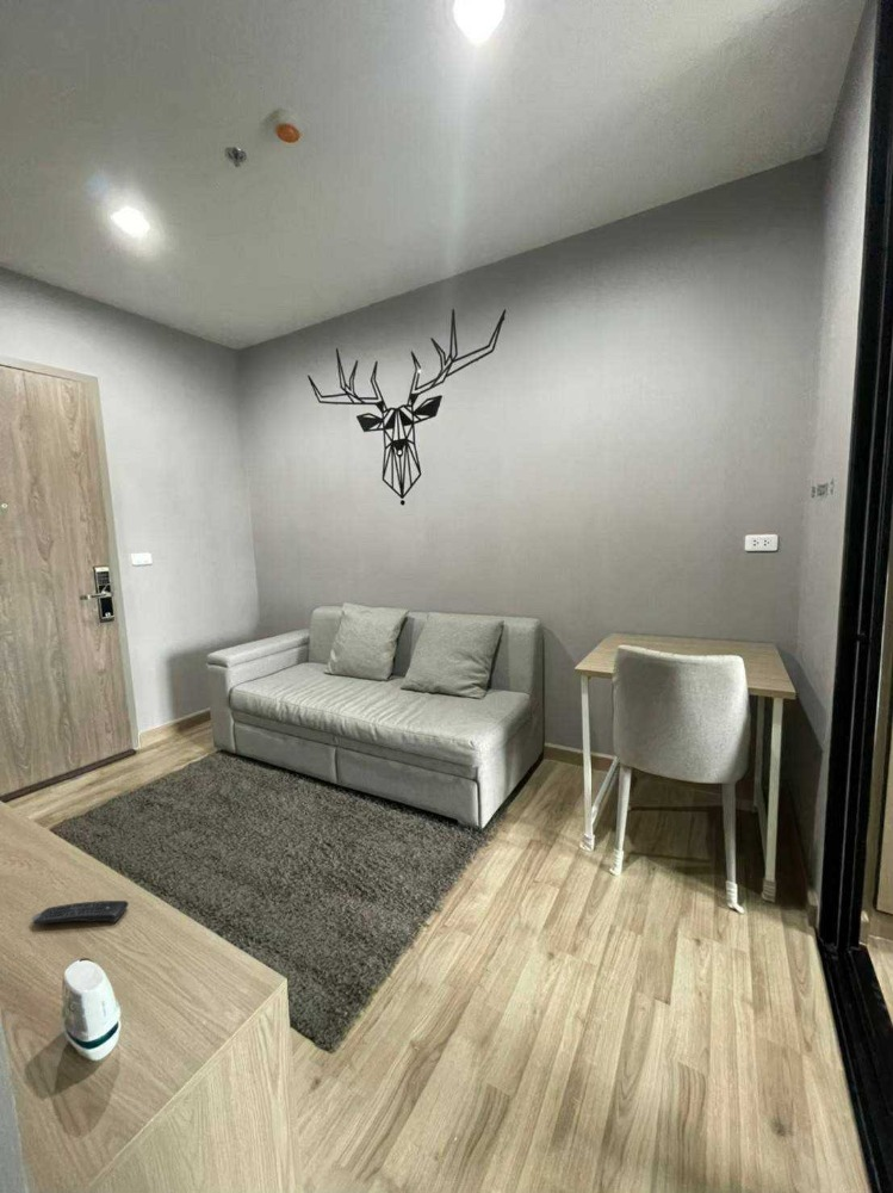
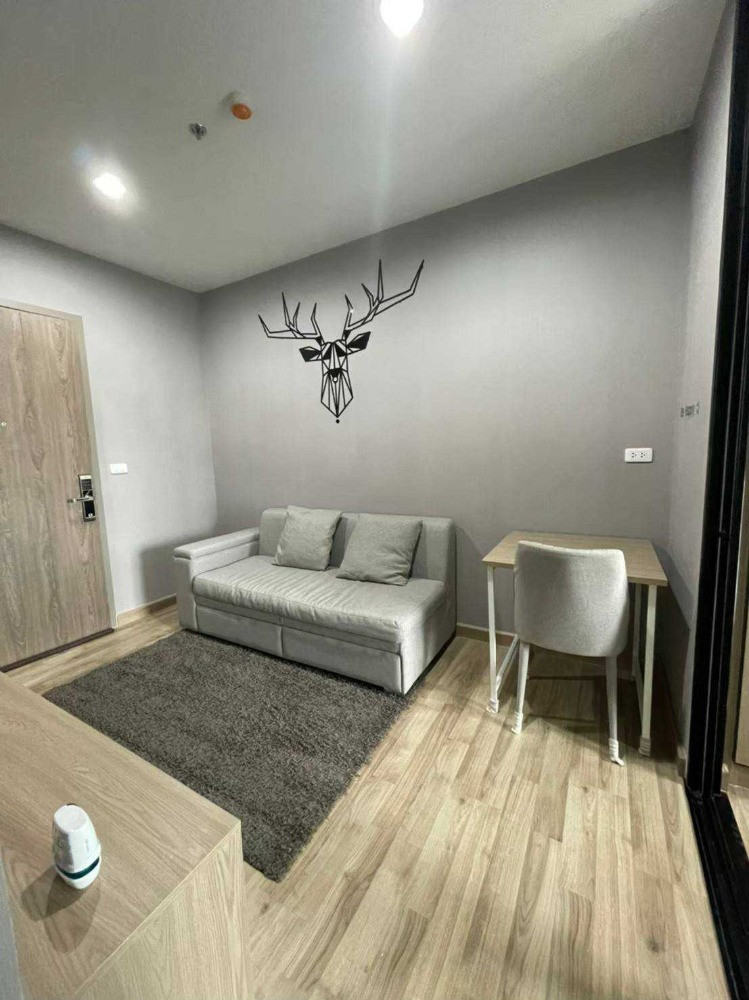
- remote control (77, 913)
